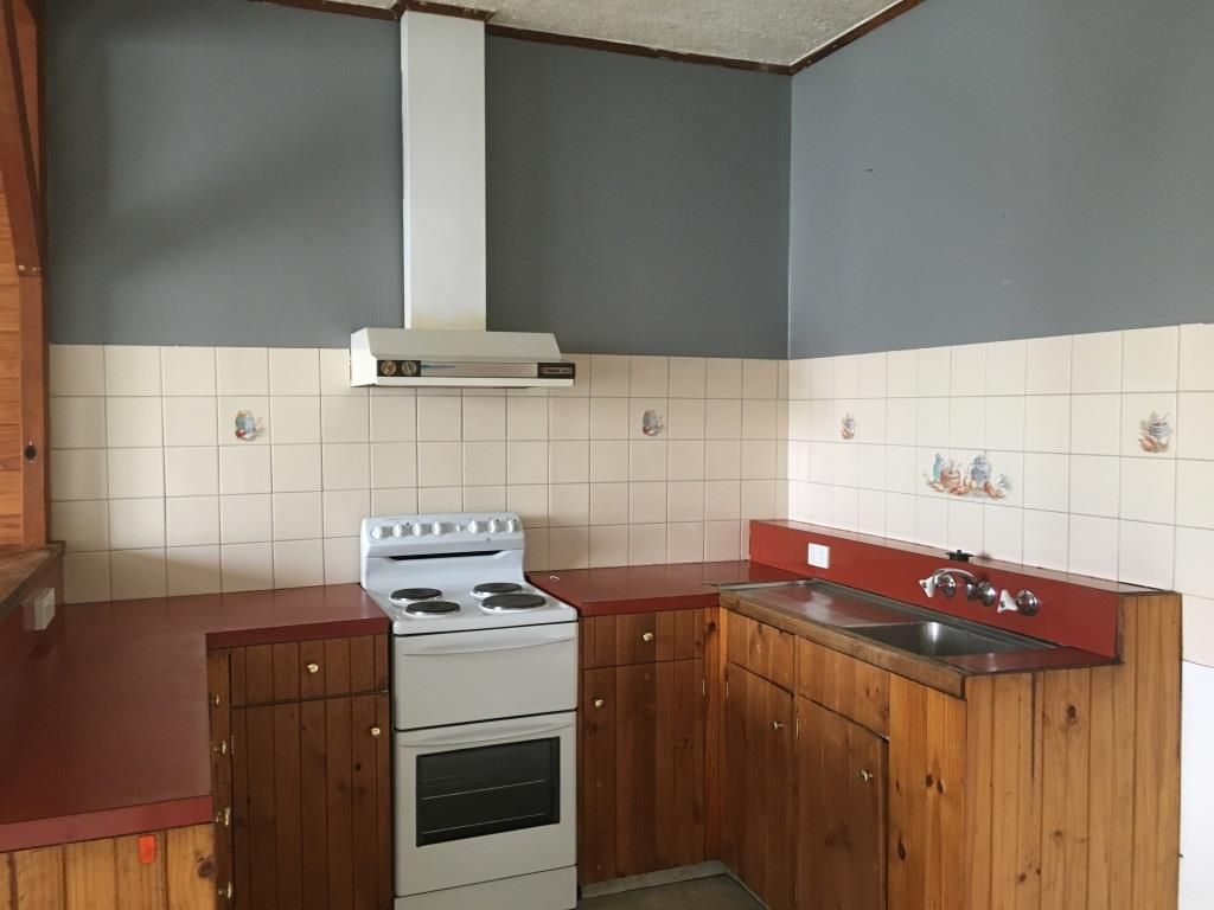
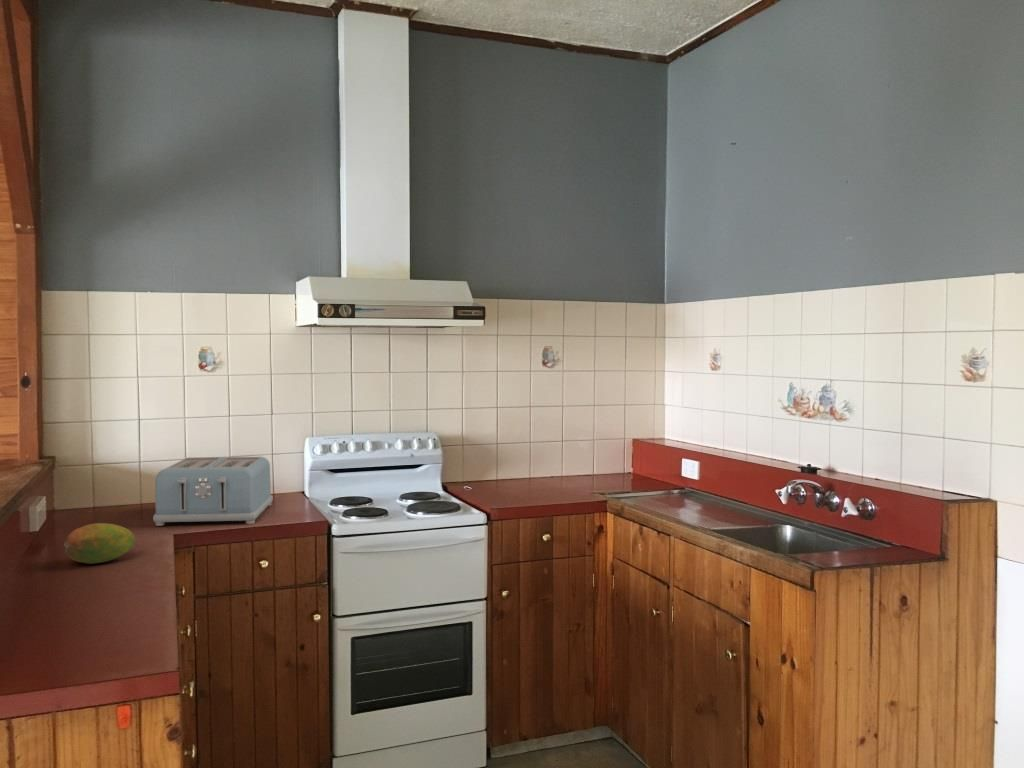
+ toaster (214, 489)
+ fruit (99, 542)
